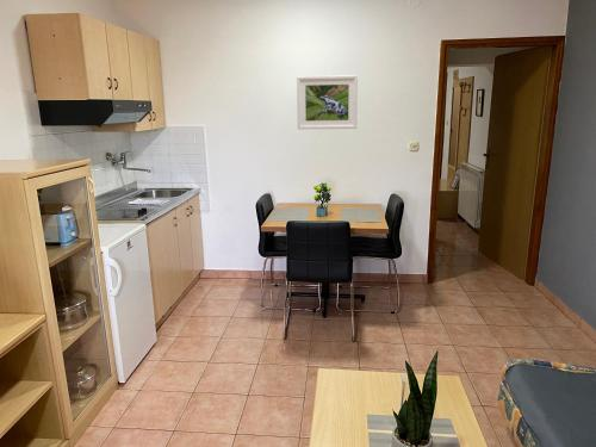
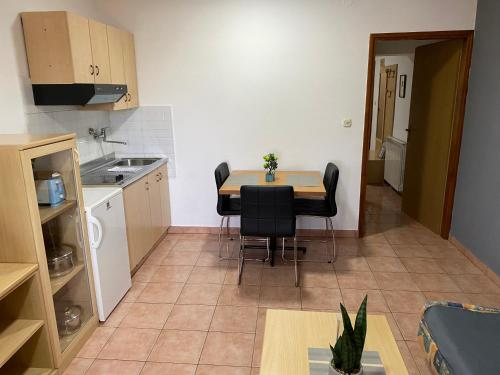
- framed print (327, 103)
